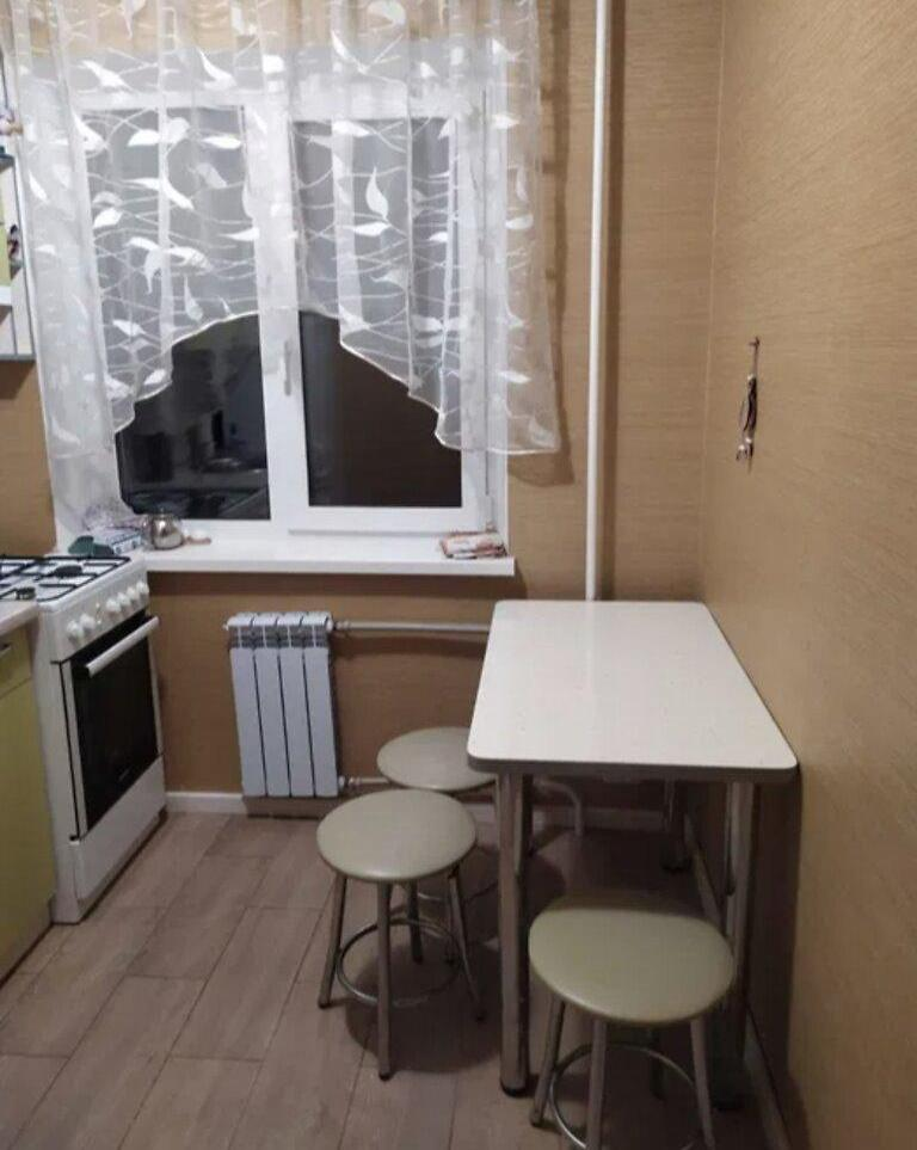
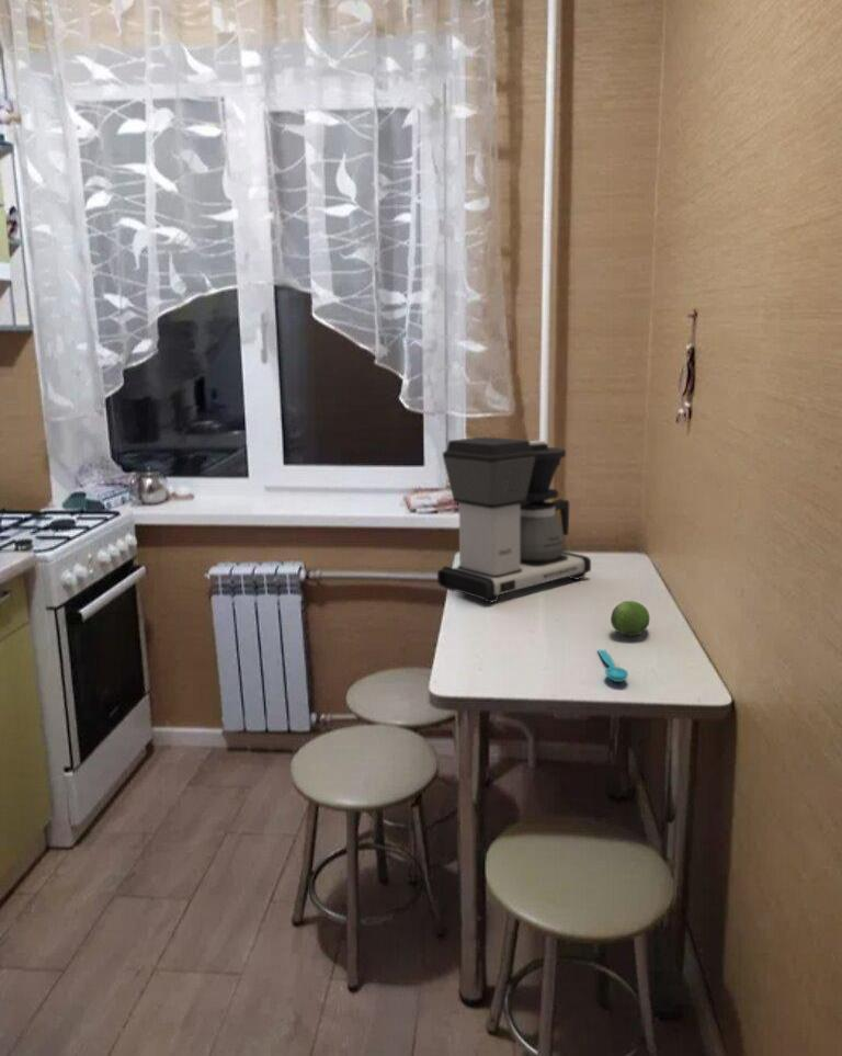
+ coffee maker (516, 511)
+ spoon (610, 663)
+ fruit (629, 616)
